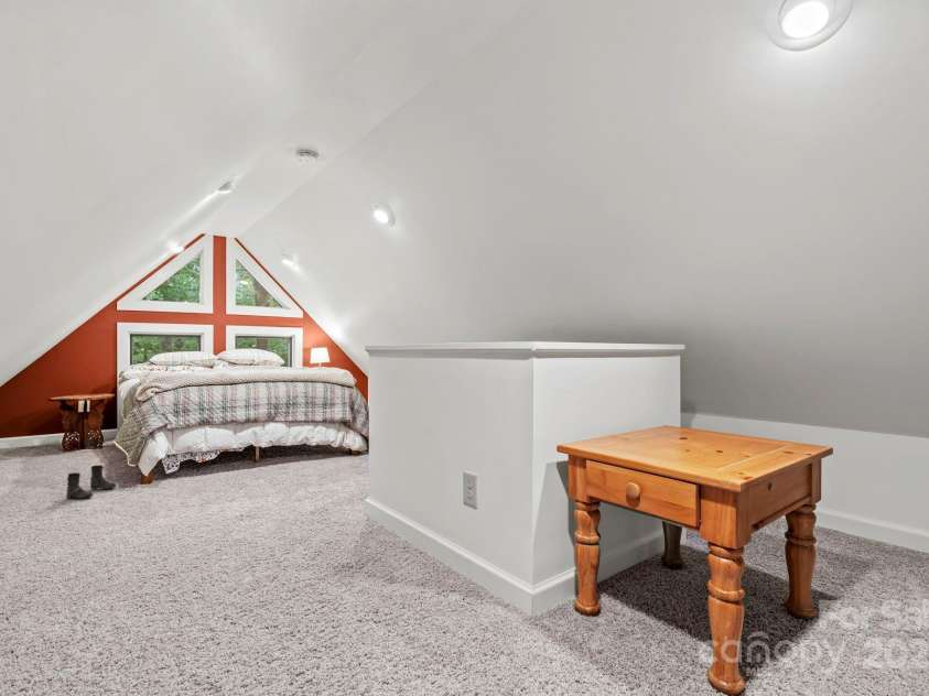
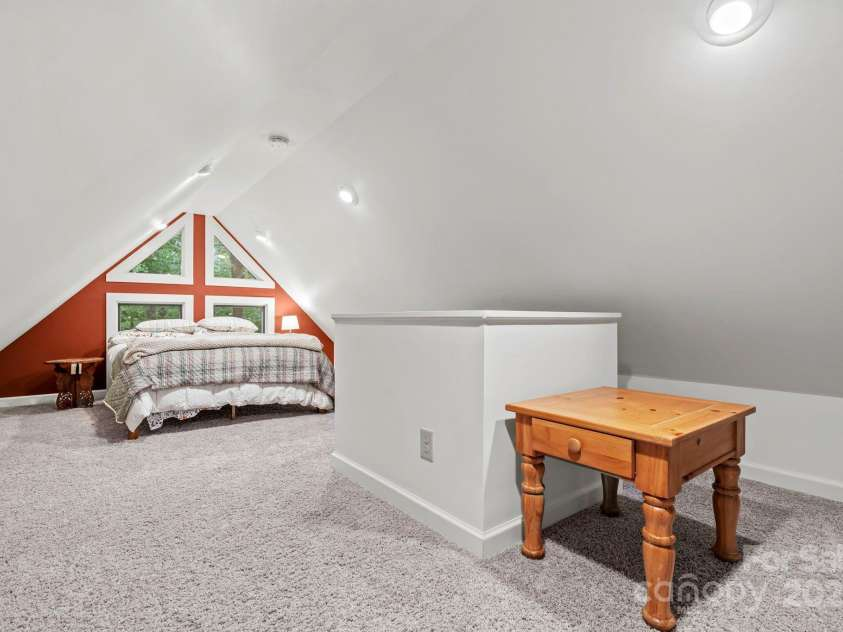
- boots (91, 481)
